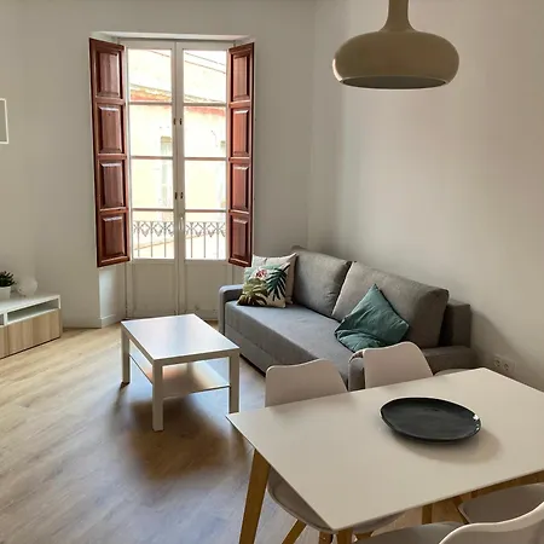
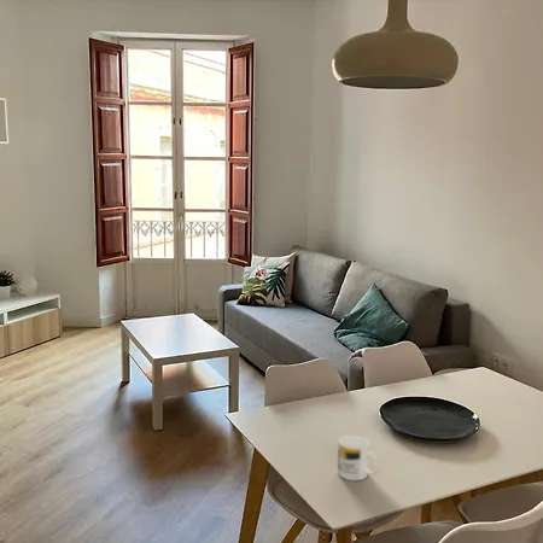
+ mug (358, 460)
